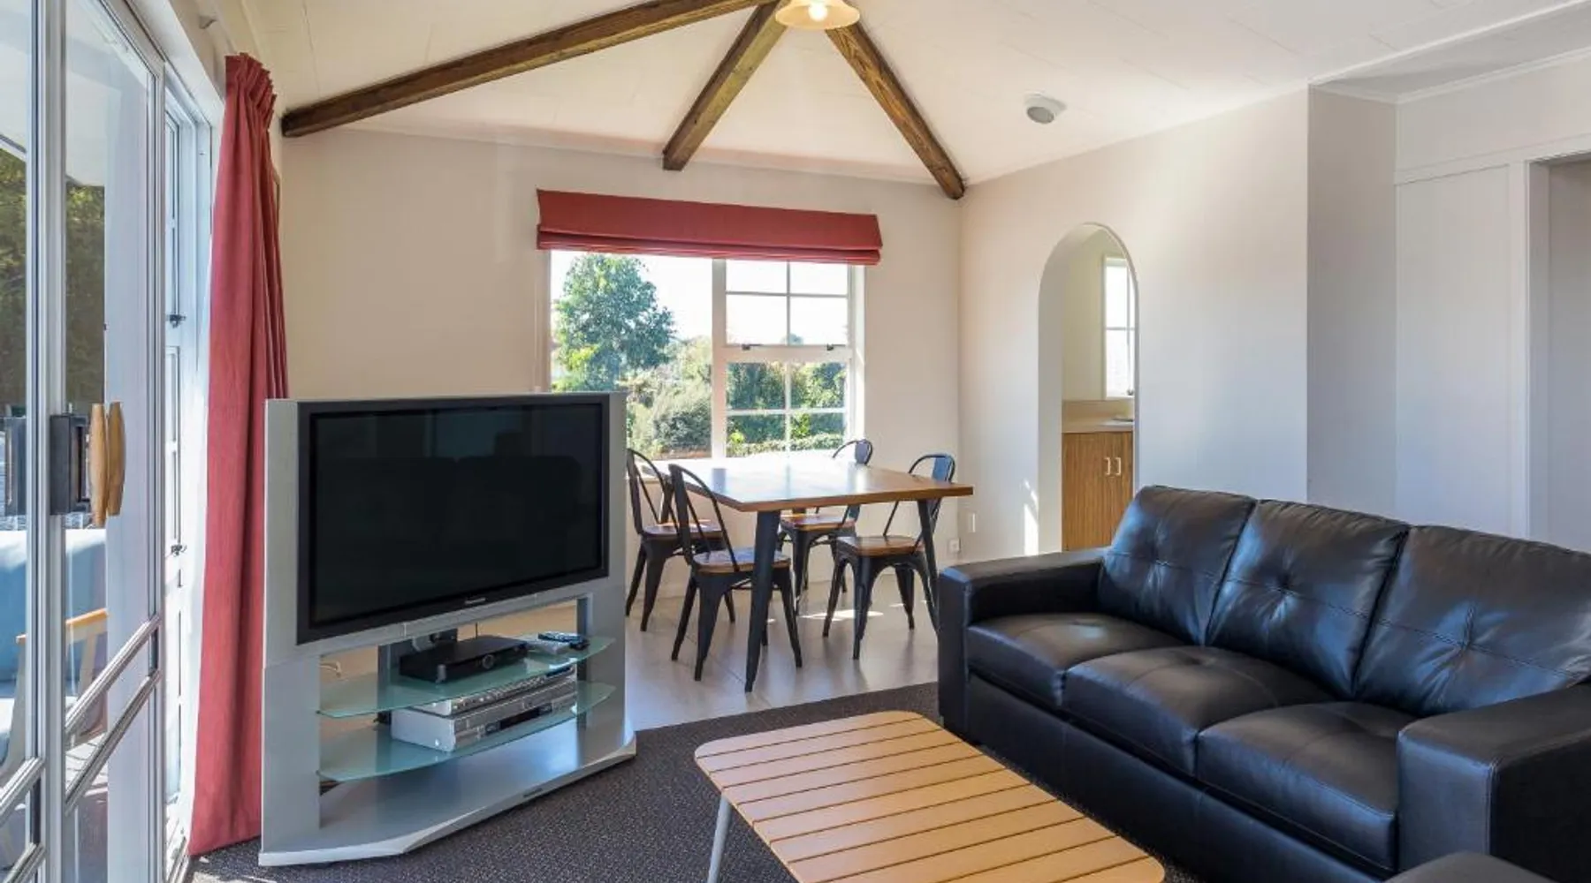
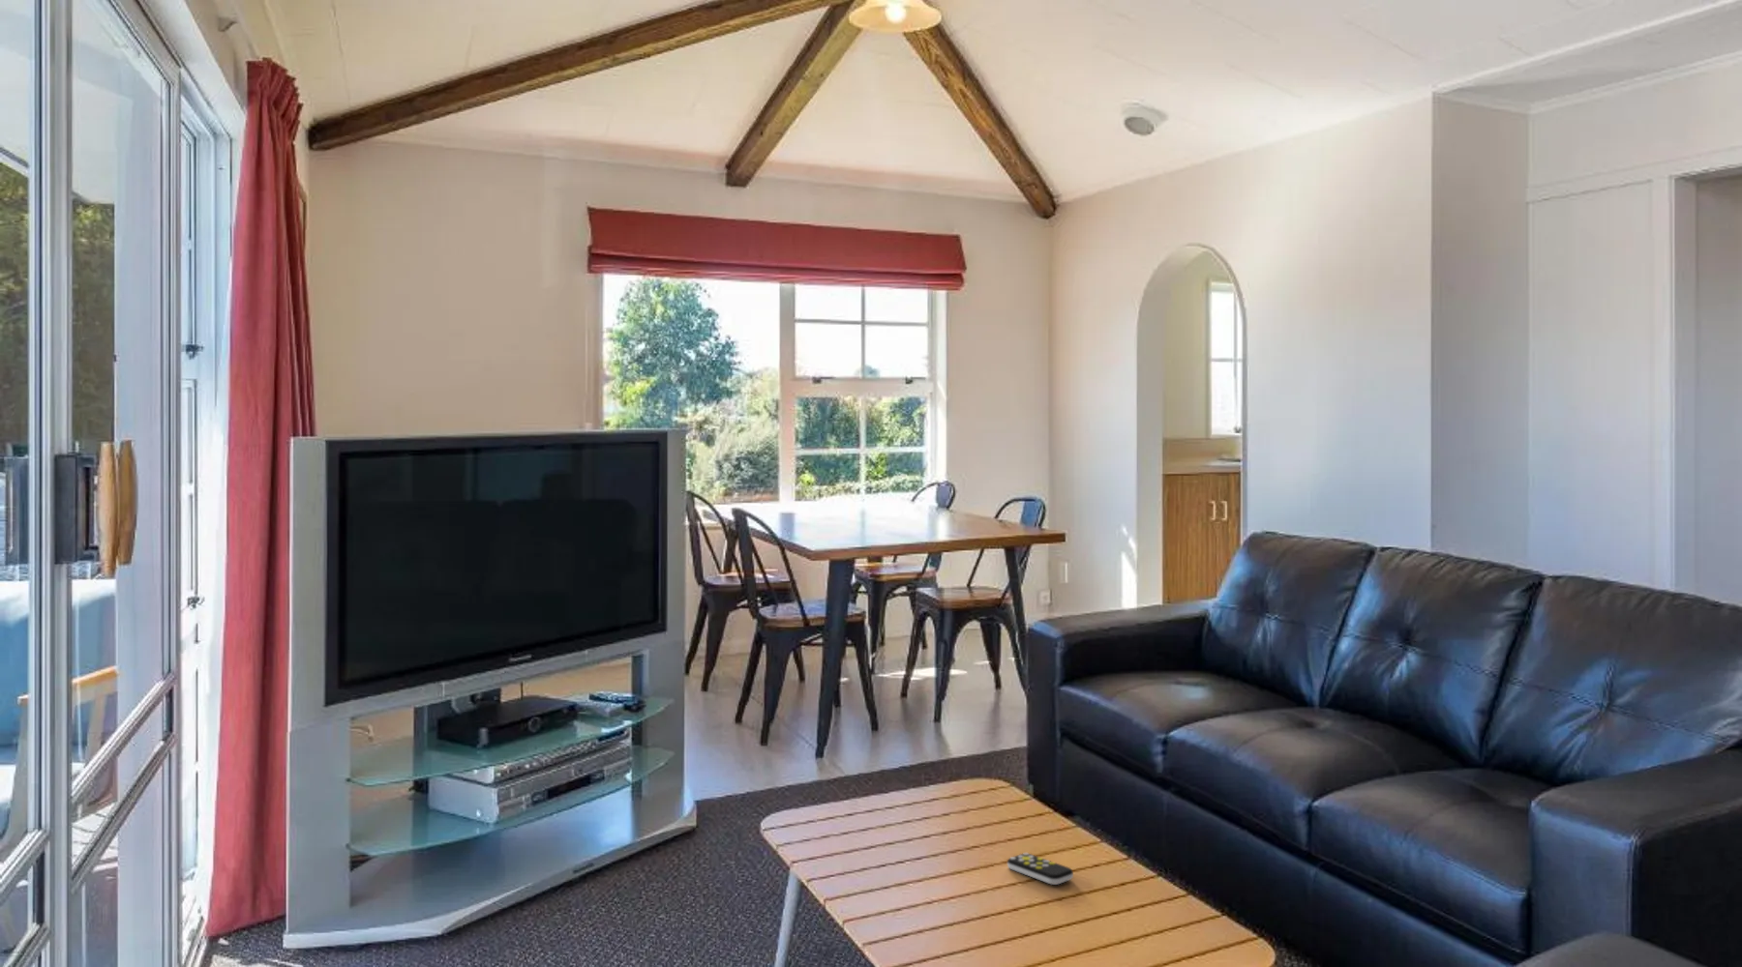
+ remote control (1039, 867)
